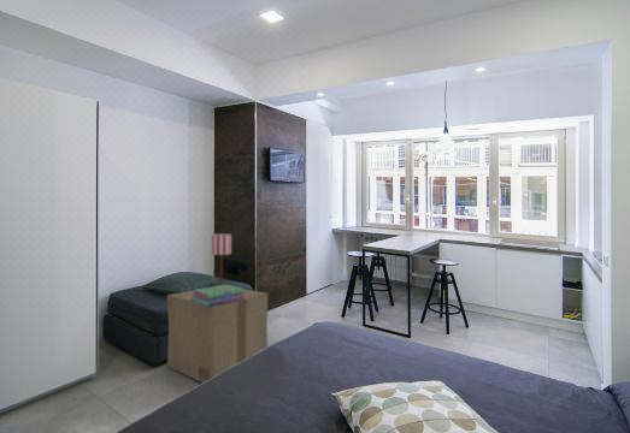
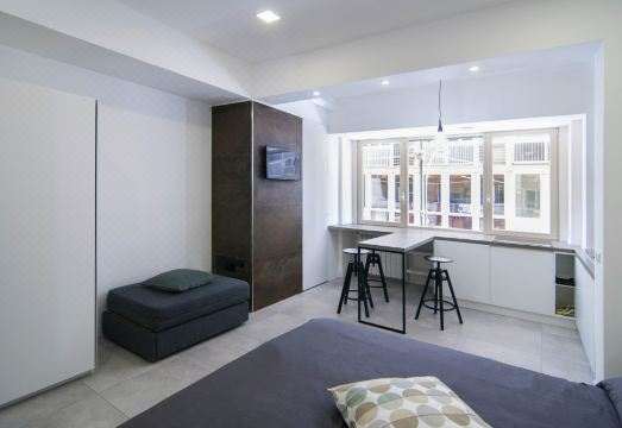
- stack of books (218, 293)
- cardboard box (218, 328)
- table lamp (220, 260)
